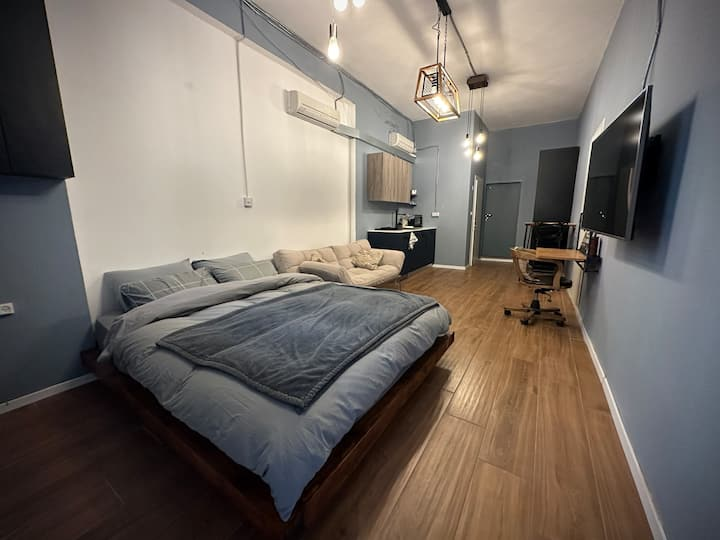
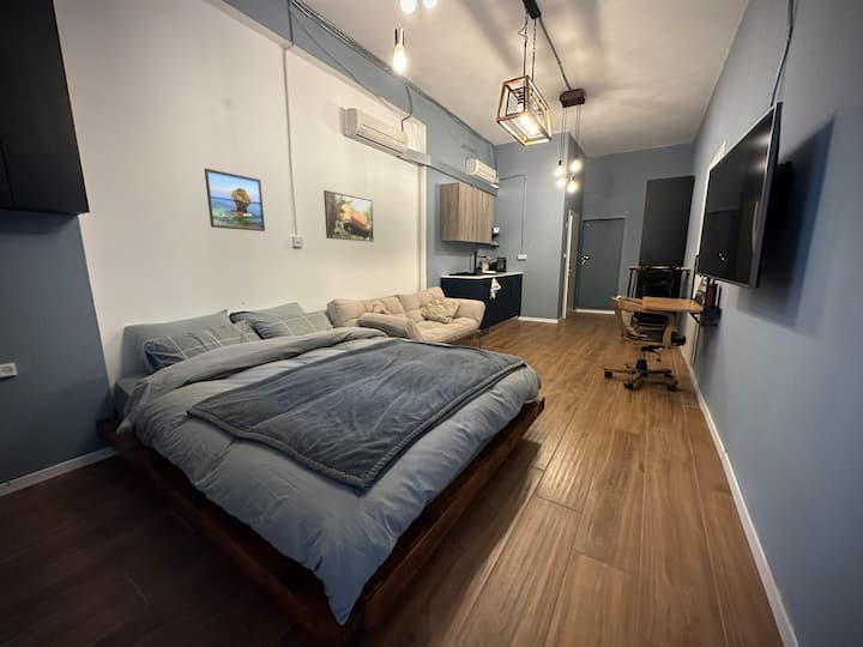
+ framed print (350, 218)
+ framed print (236, 201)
